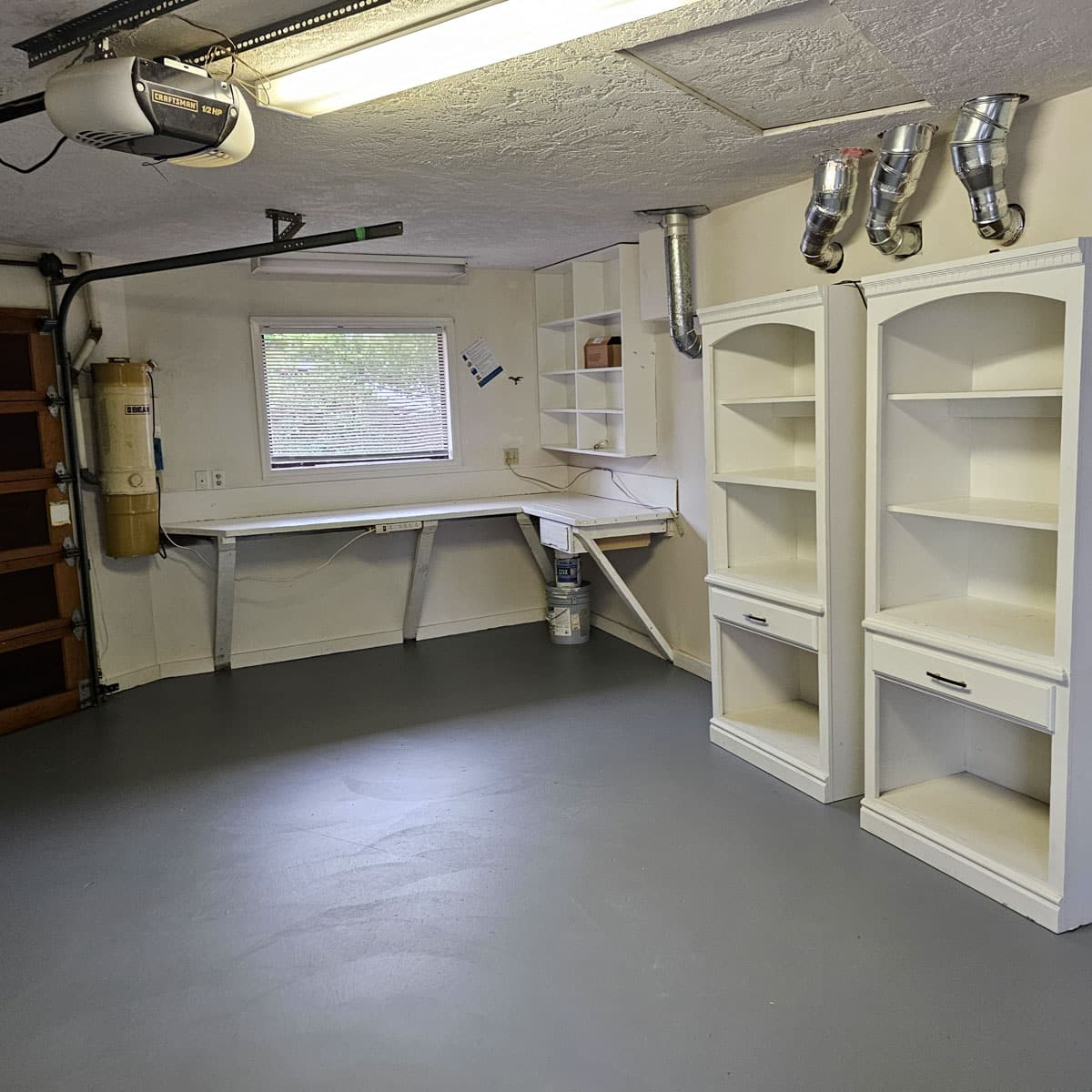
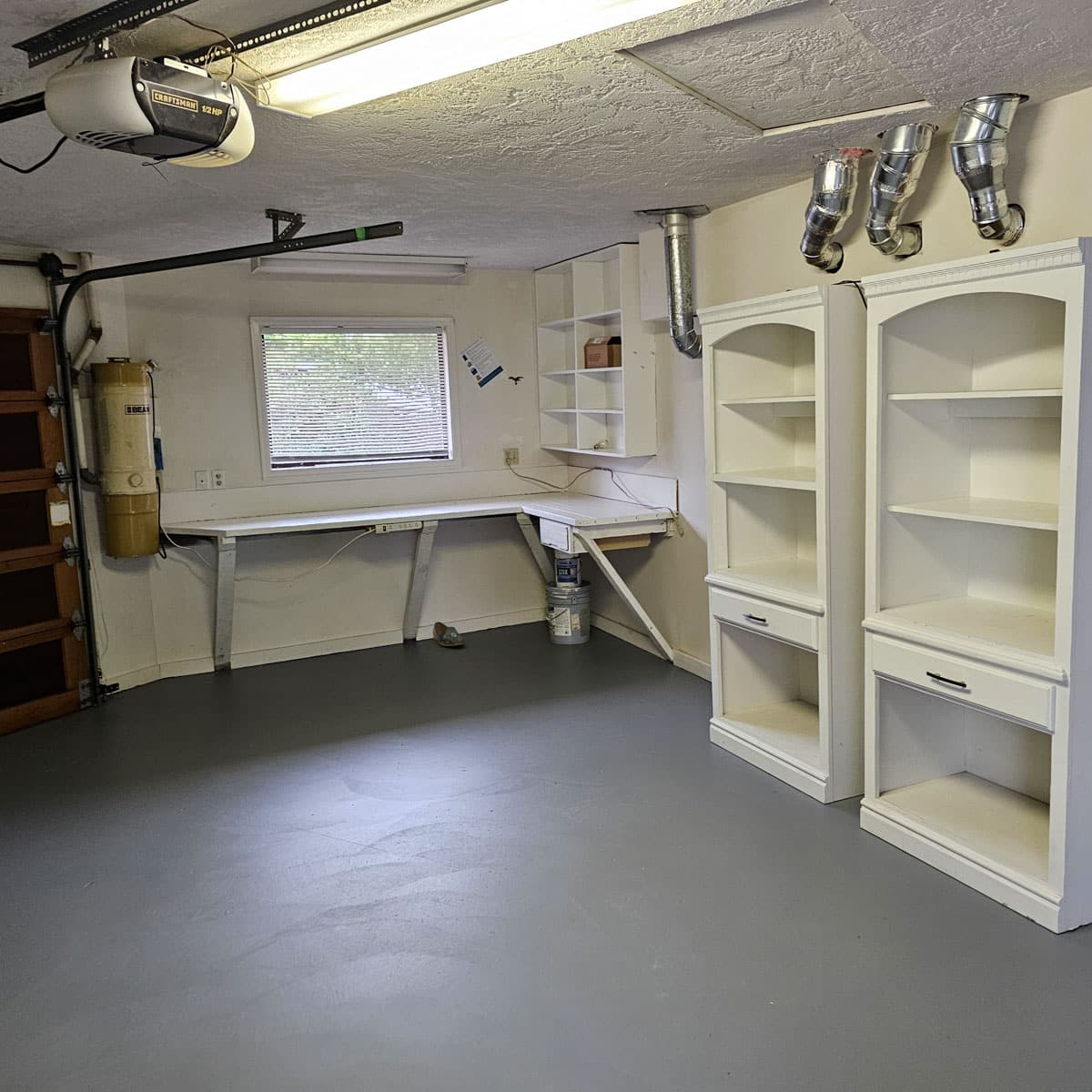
+ shoe (446, 633)
